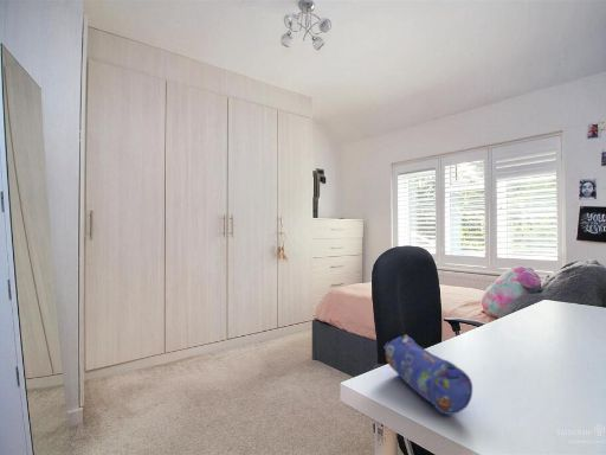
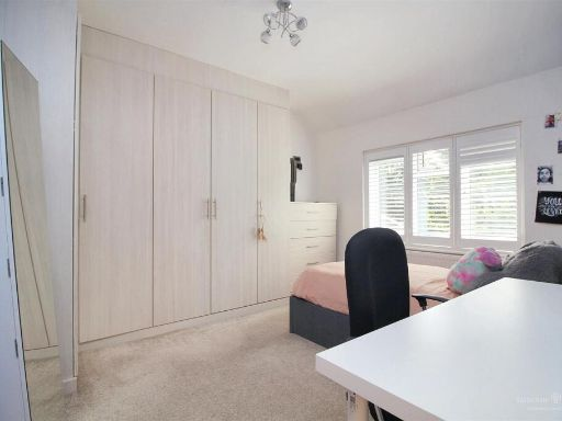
- pencil case (423, 367)
